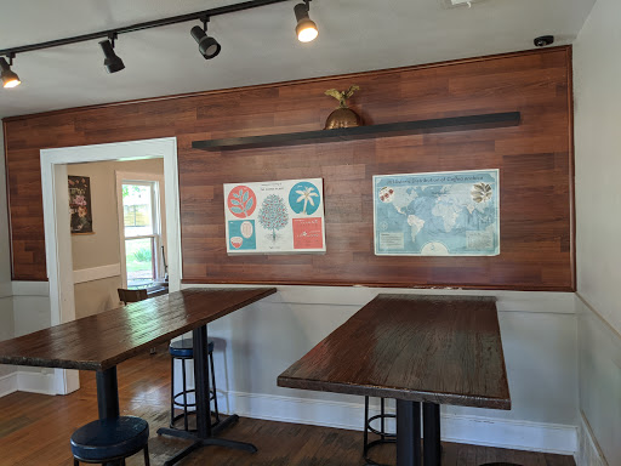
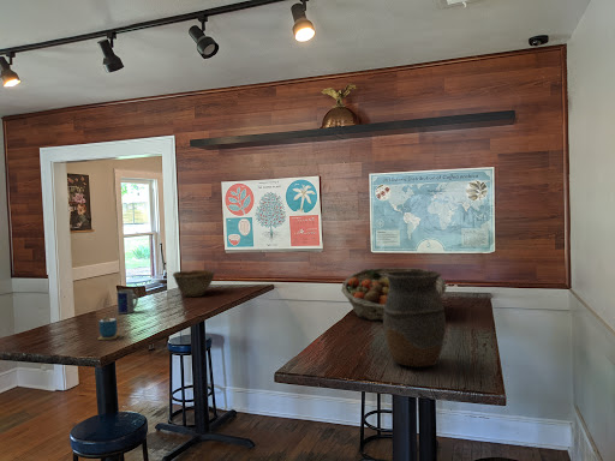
+ mug (129, 301)
+ cup (107, 322)
+ bowl (195, 282)
+ fruit basket (388, 291)
+ vase (413, 317)
